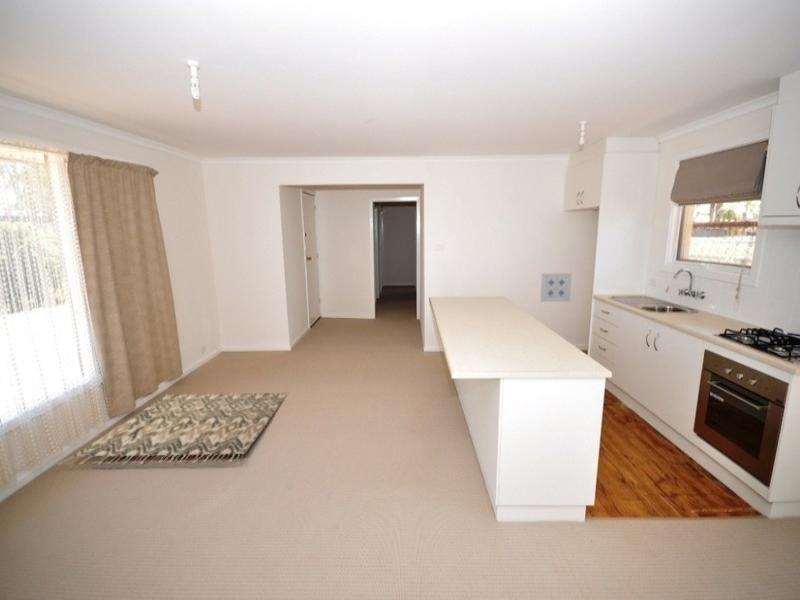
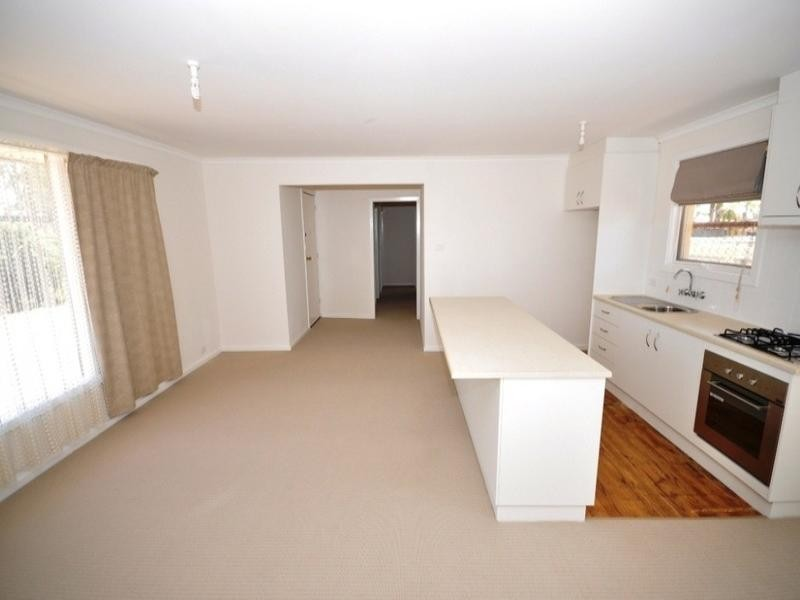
- rug (214, 405)
- wall art (556, 287)
